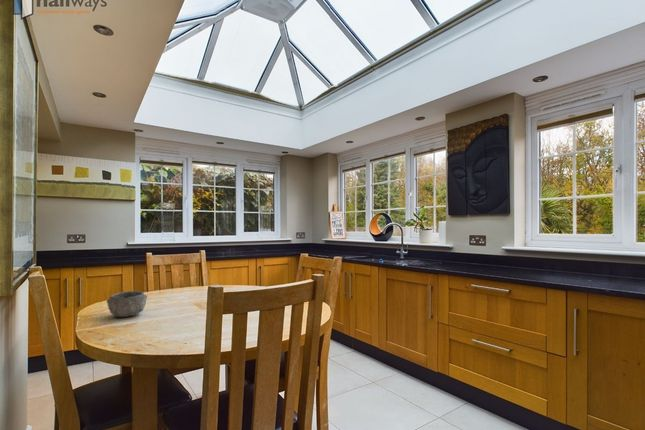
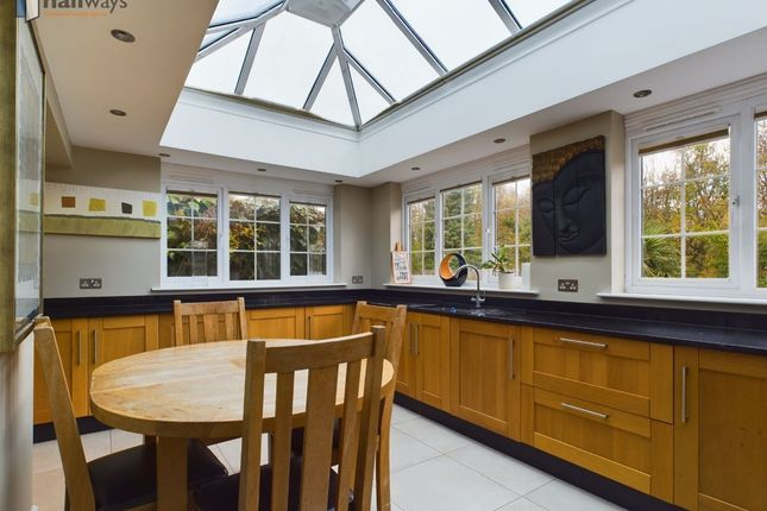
- bowl (127, 304)
